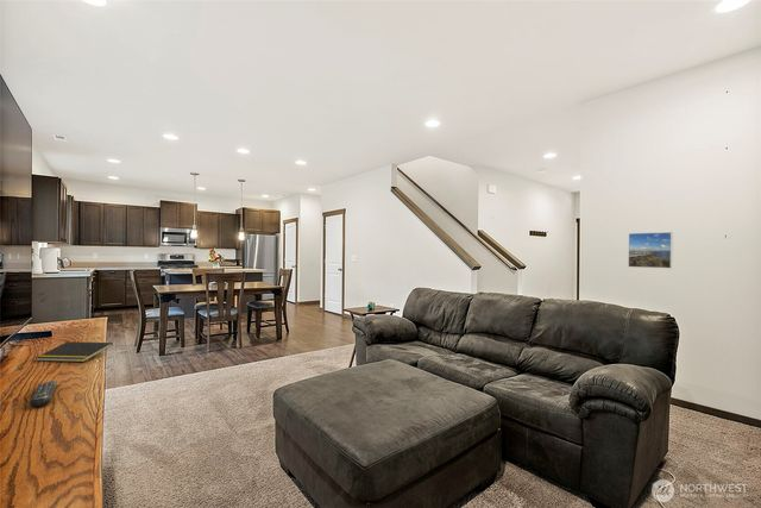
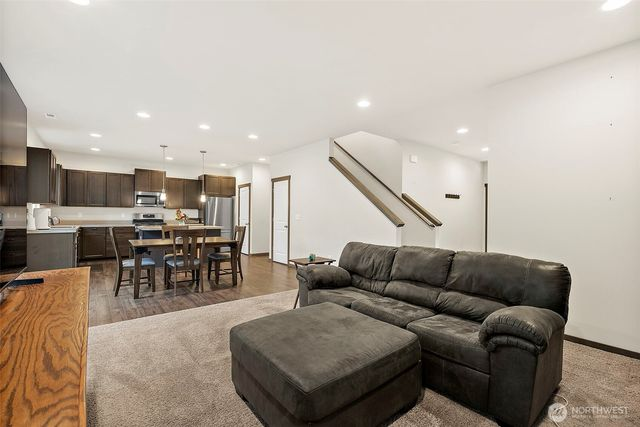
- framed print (649, 250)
- remote control (44, 393)
- notepad (75, 351)
